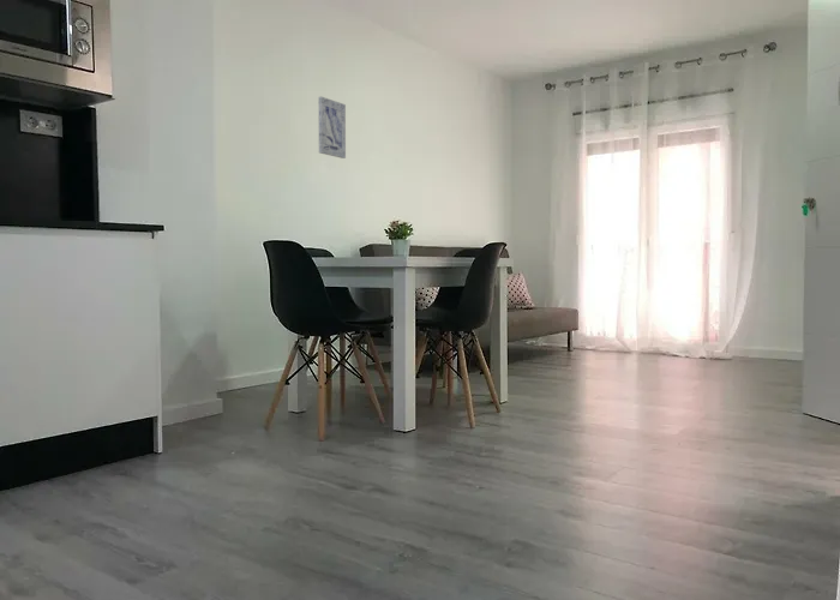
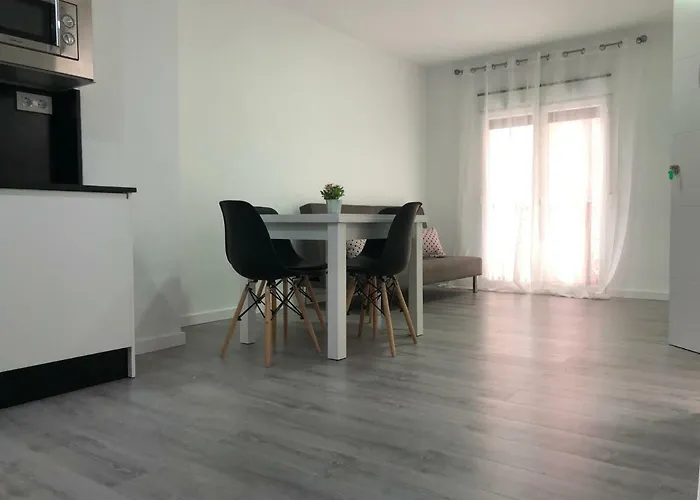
- wall art (332, 127)
